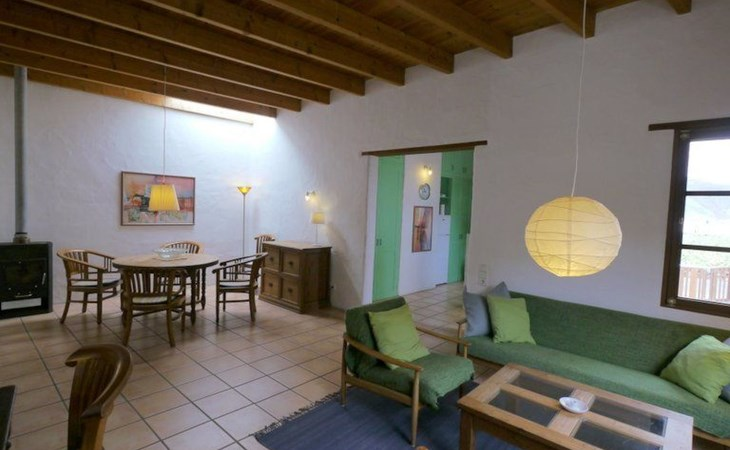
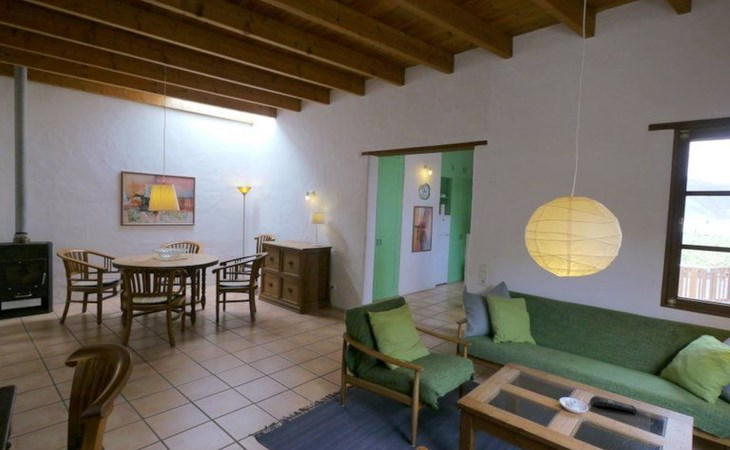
+ remote control (612, 404)
